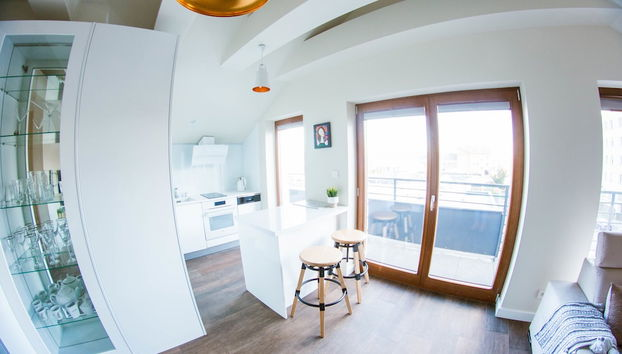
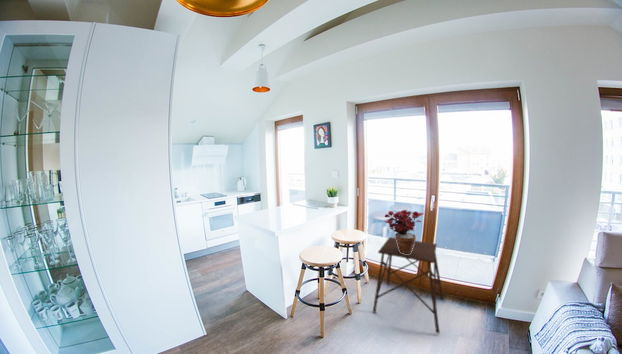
+ side table (410, 279)
+ potted plant (402, 230)
